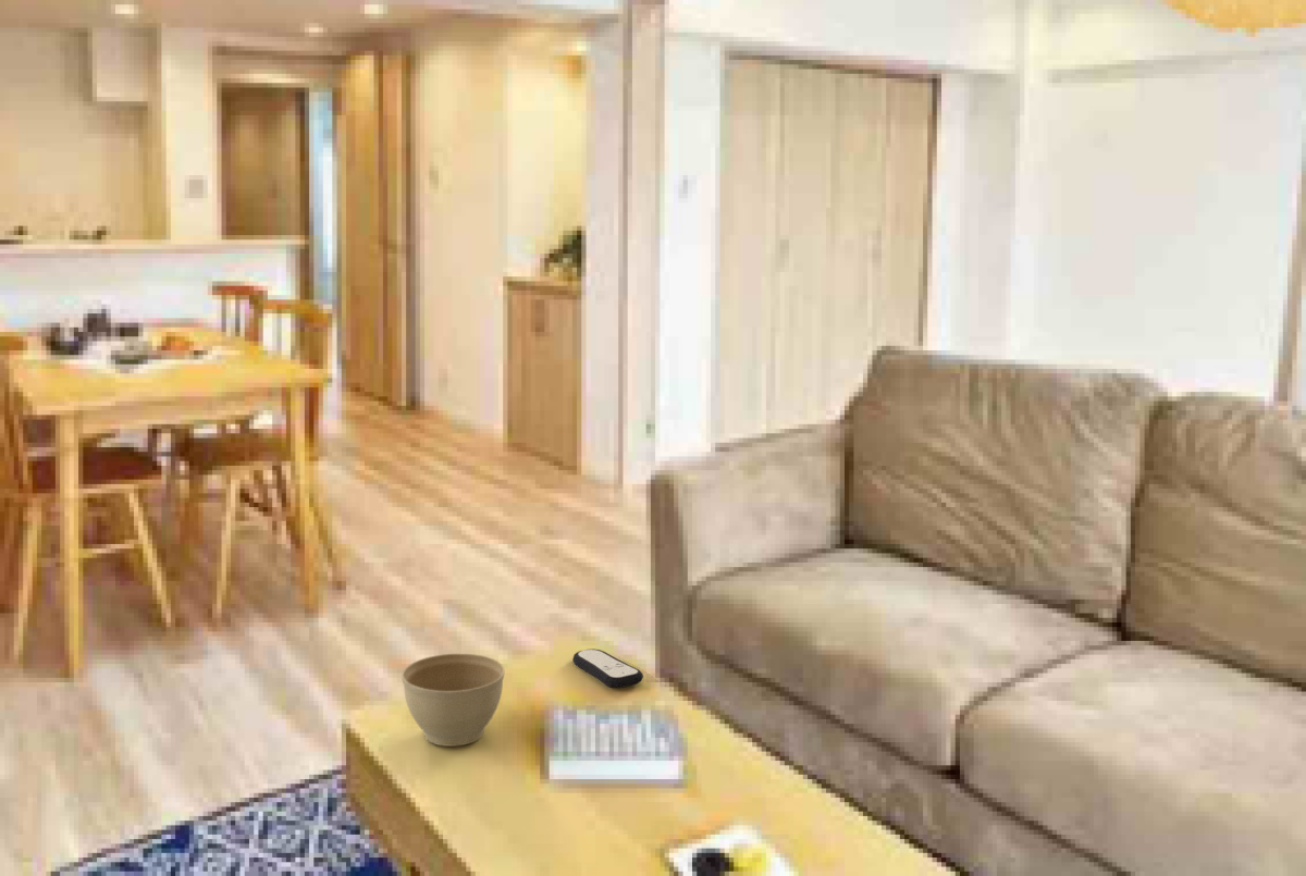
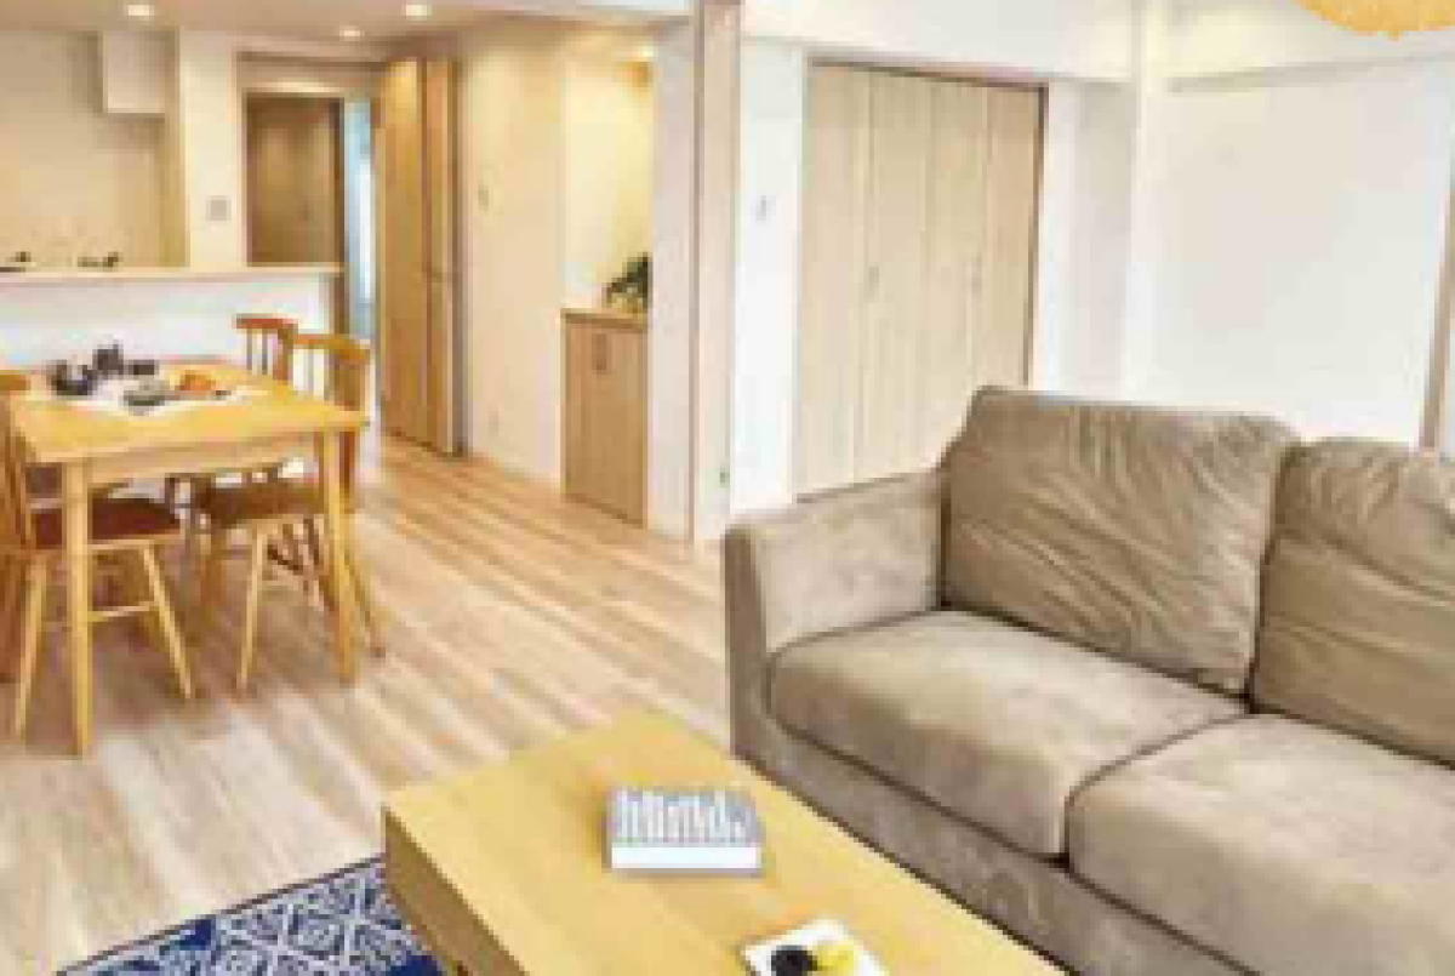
- planter bowl (454, 703)
- remote control (605, 667)
